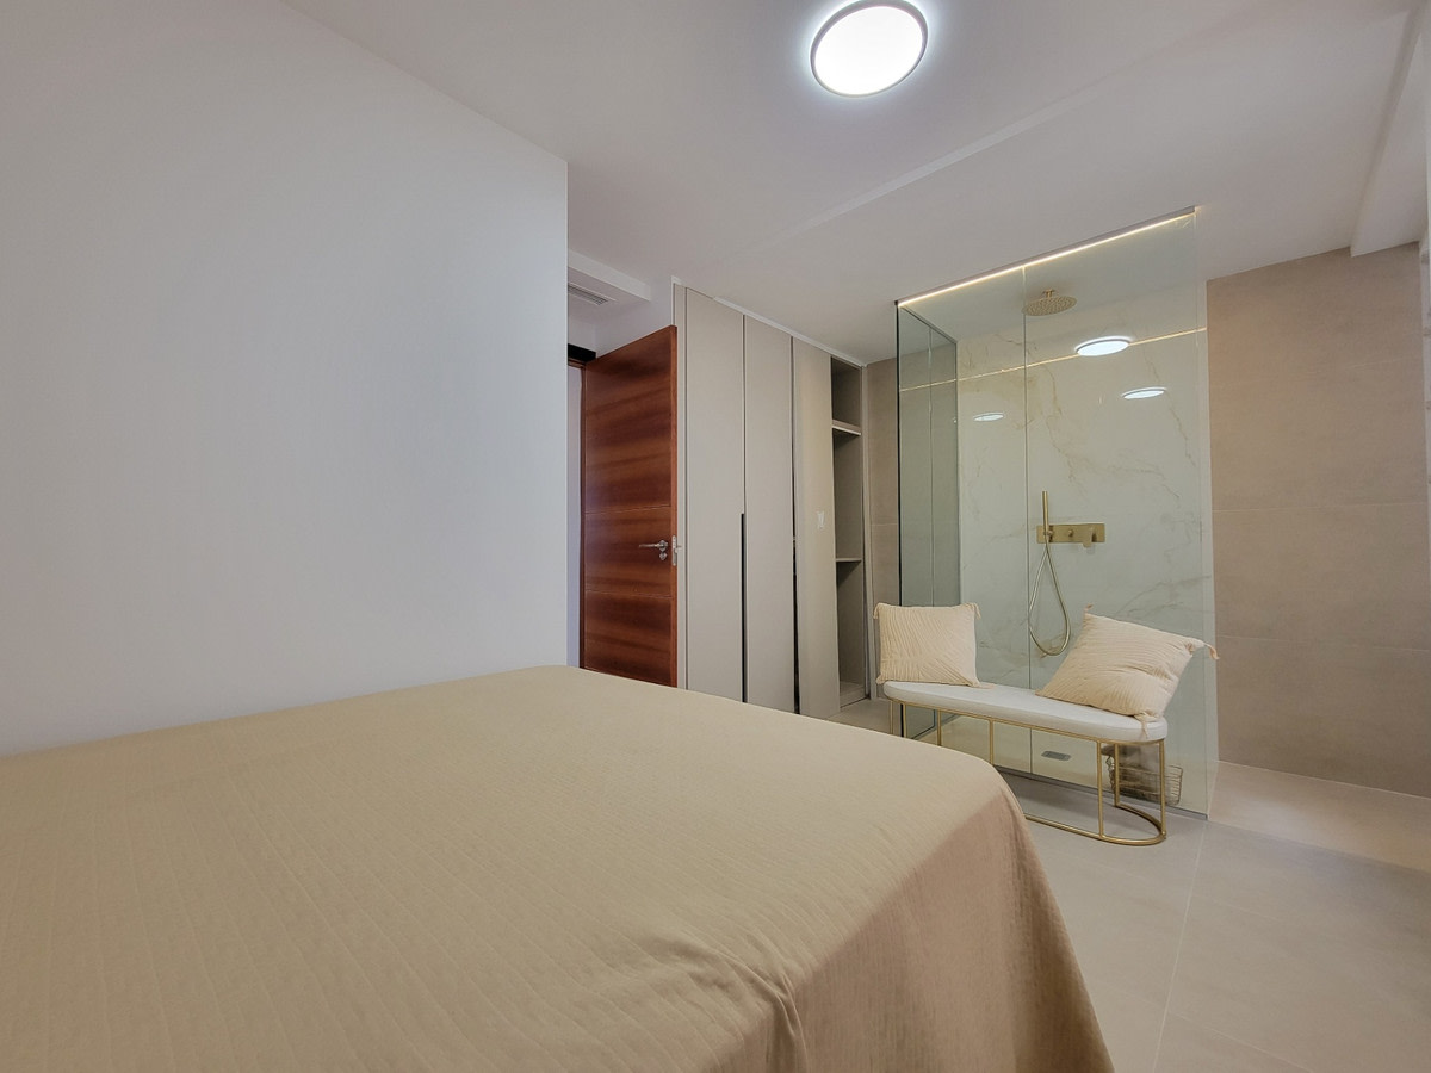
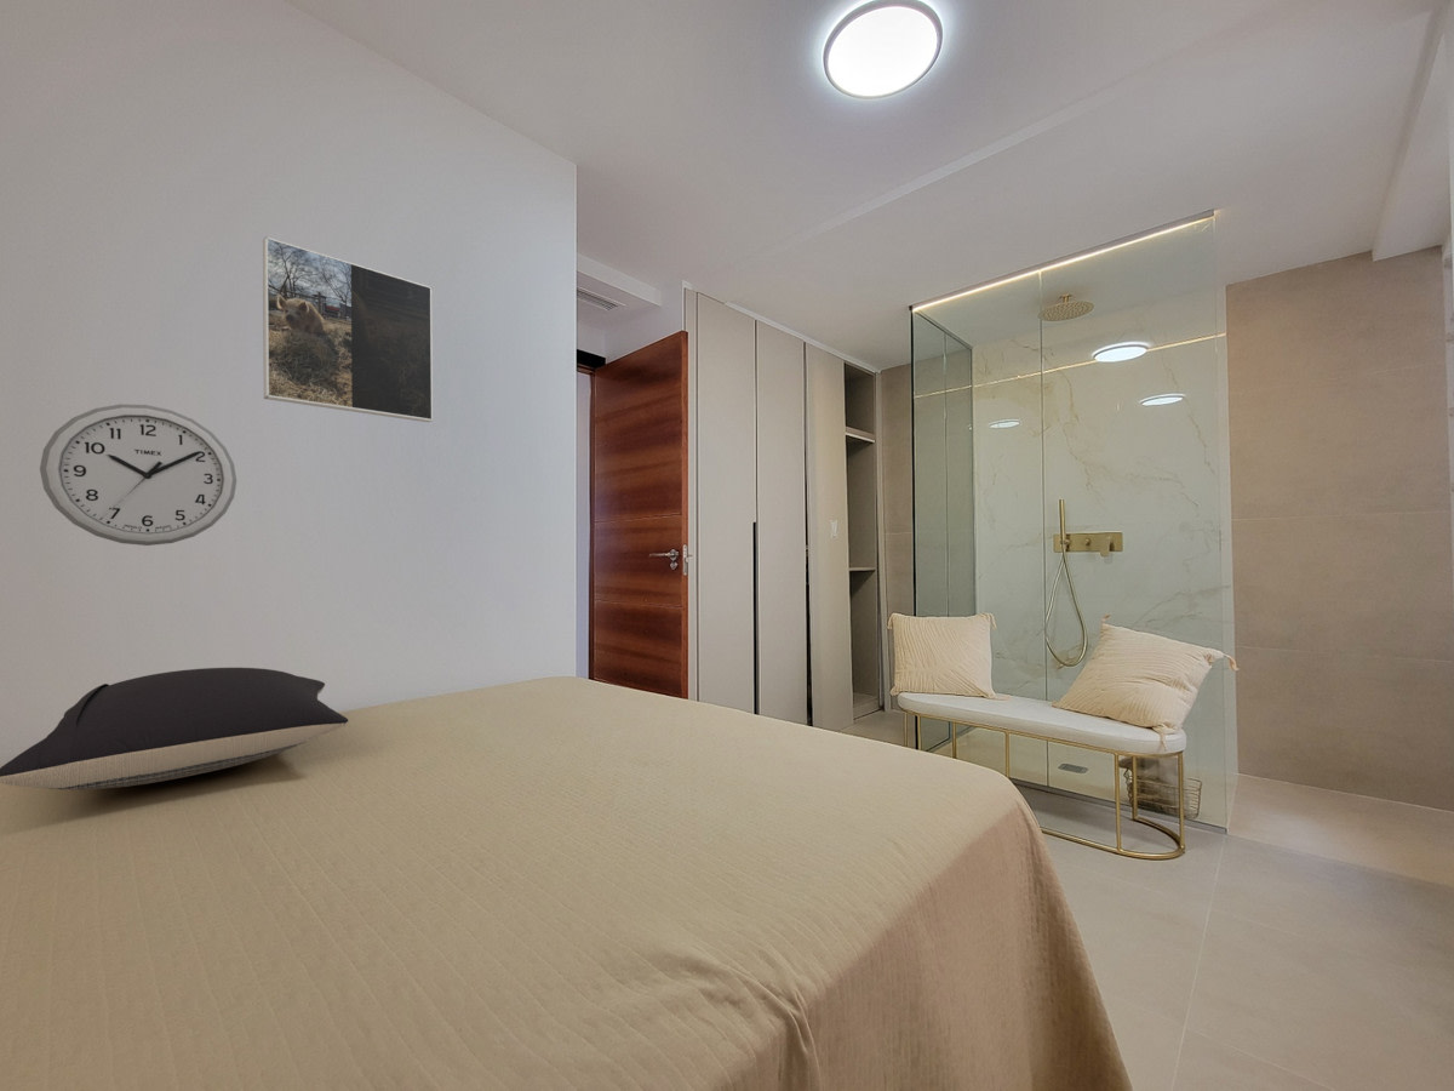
+ pillow (202, 718)
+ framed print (354, 338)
+ wall clock (147, 474)
